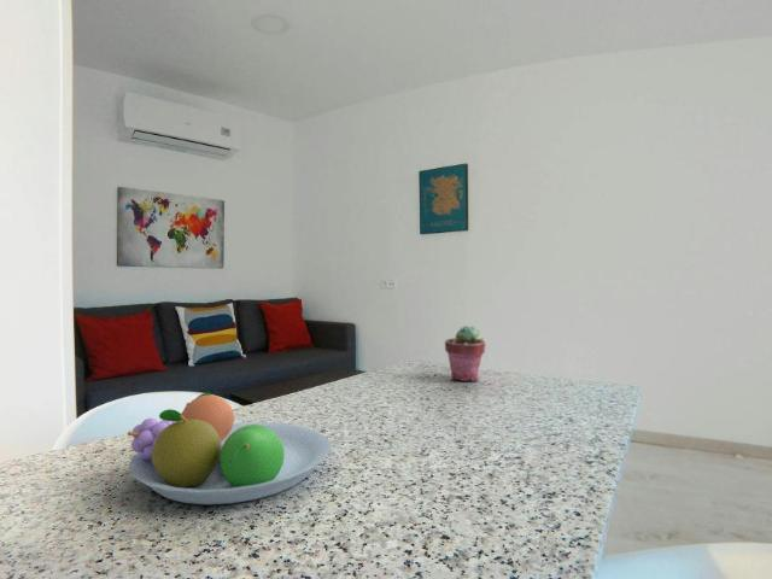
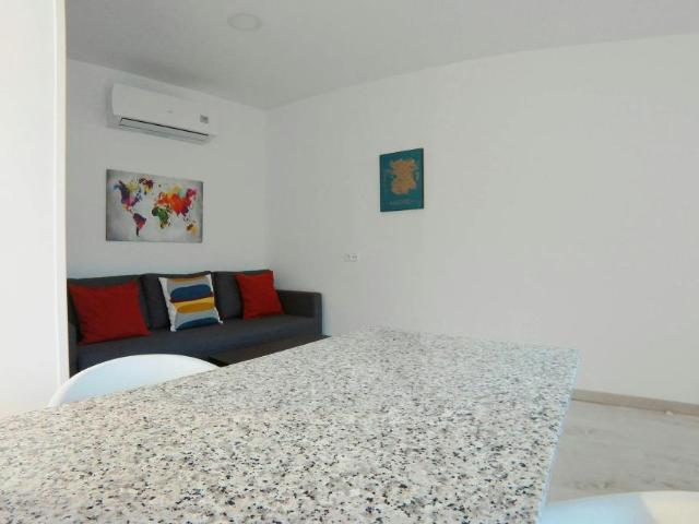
- potted succulent (464, 351)
- fruit bowl (233, 434)
